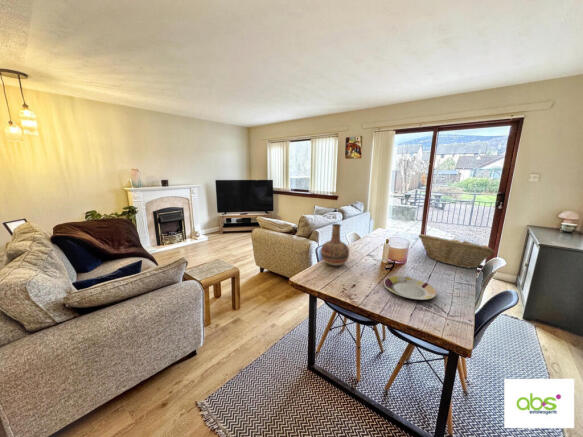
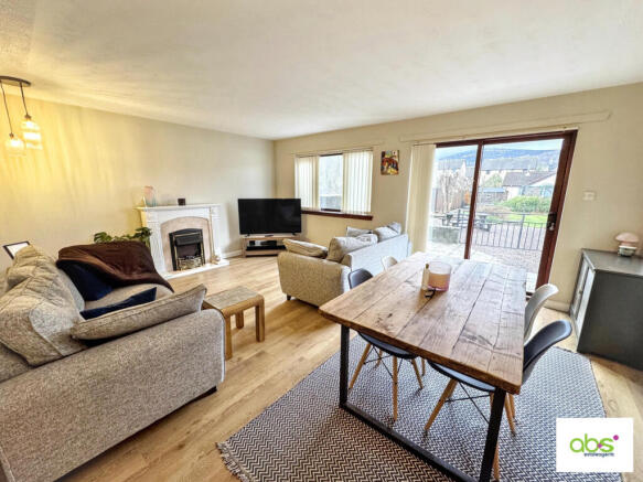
- vase (335, 244)
- plate (408, 288)
- fruit basket (452, 247)
